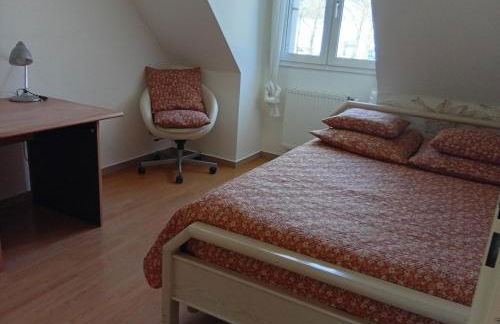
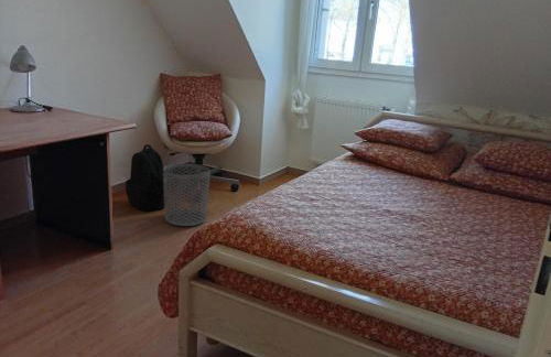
+ waste bin (186, 194)
+ backpack (147, 175)
